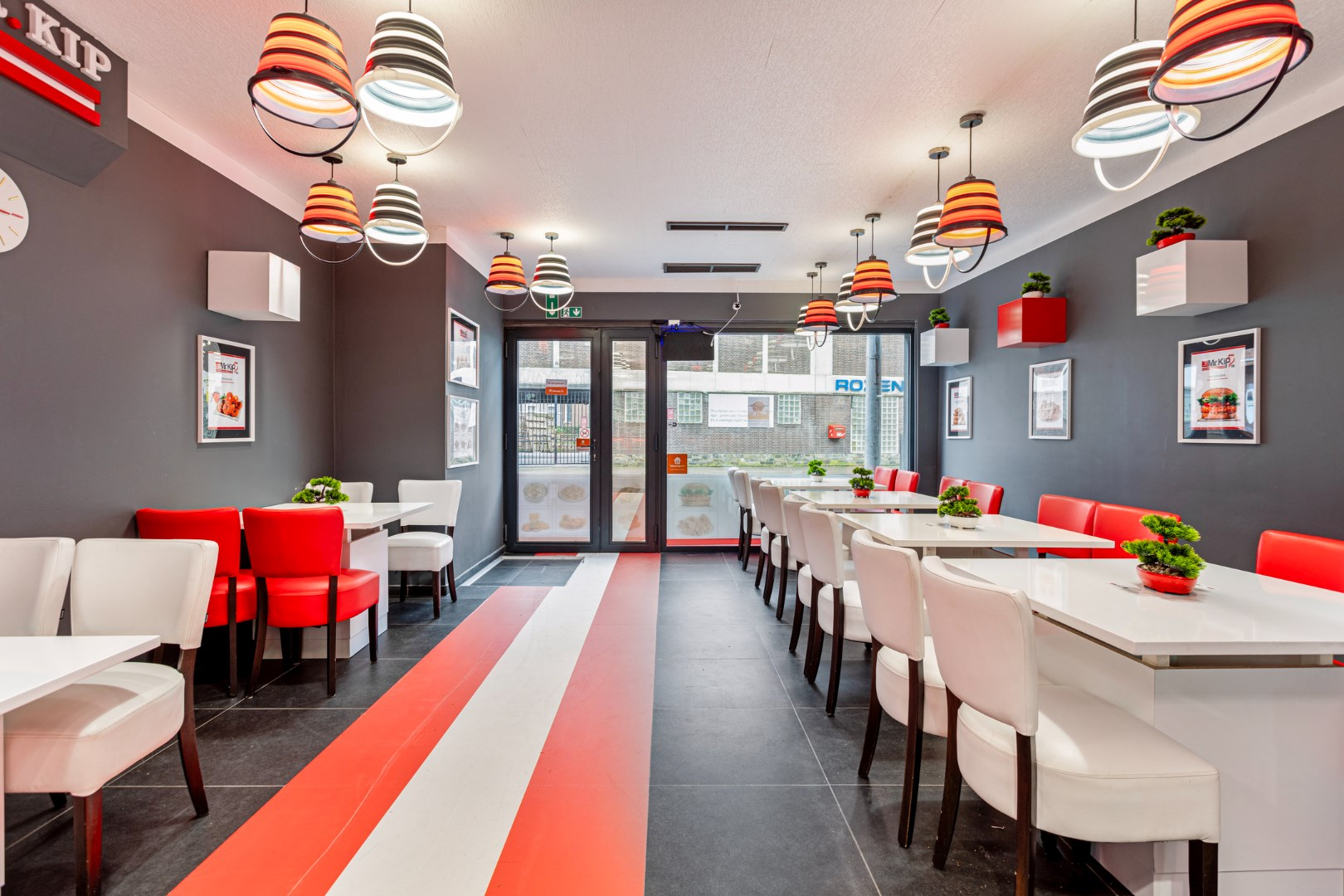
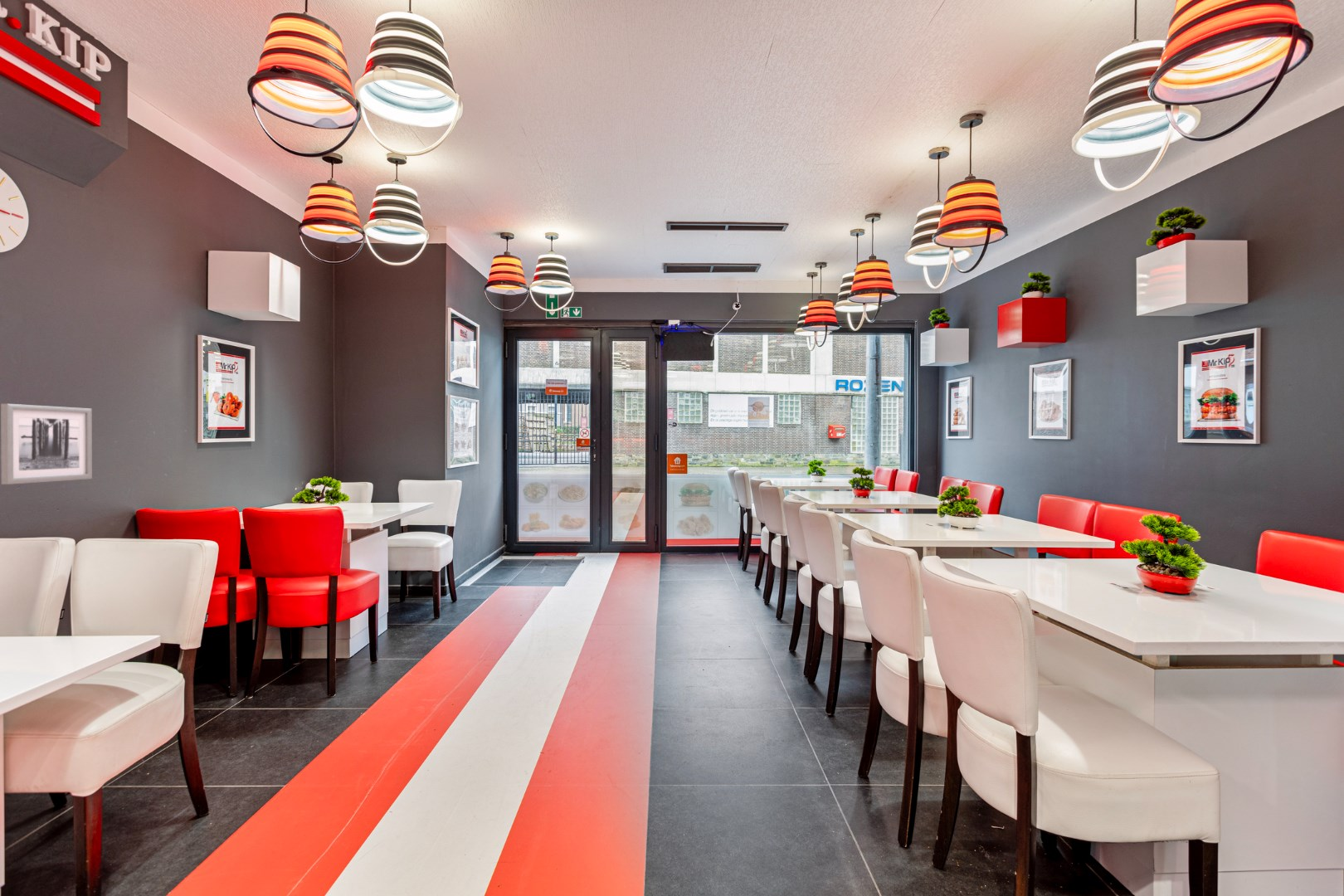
+ wall art (50, 443)
